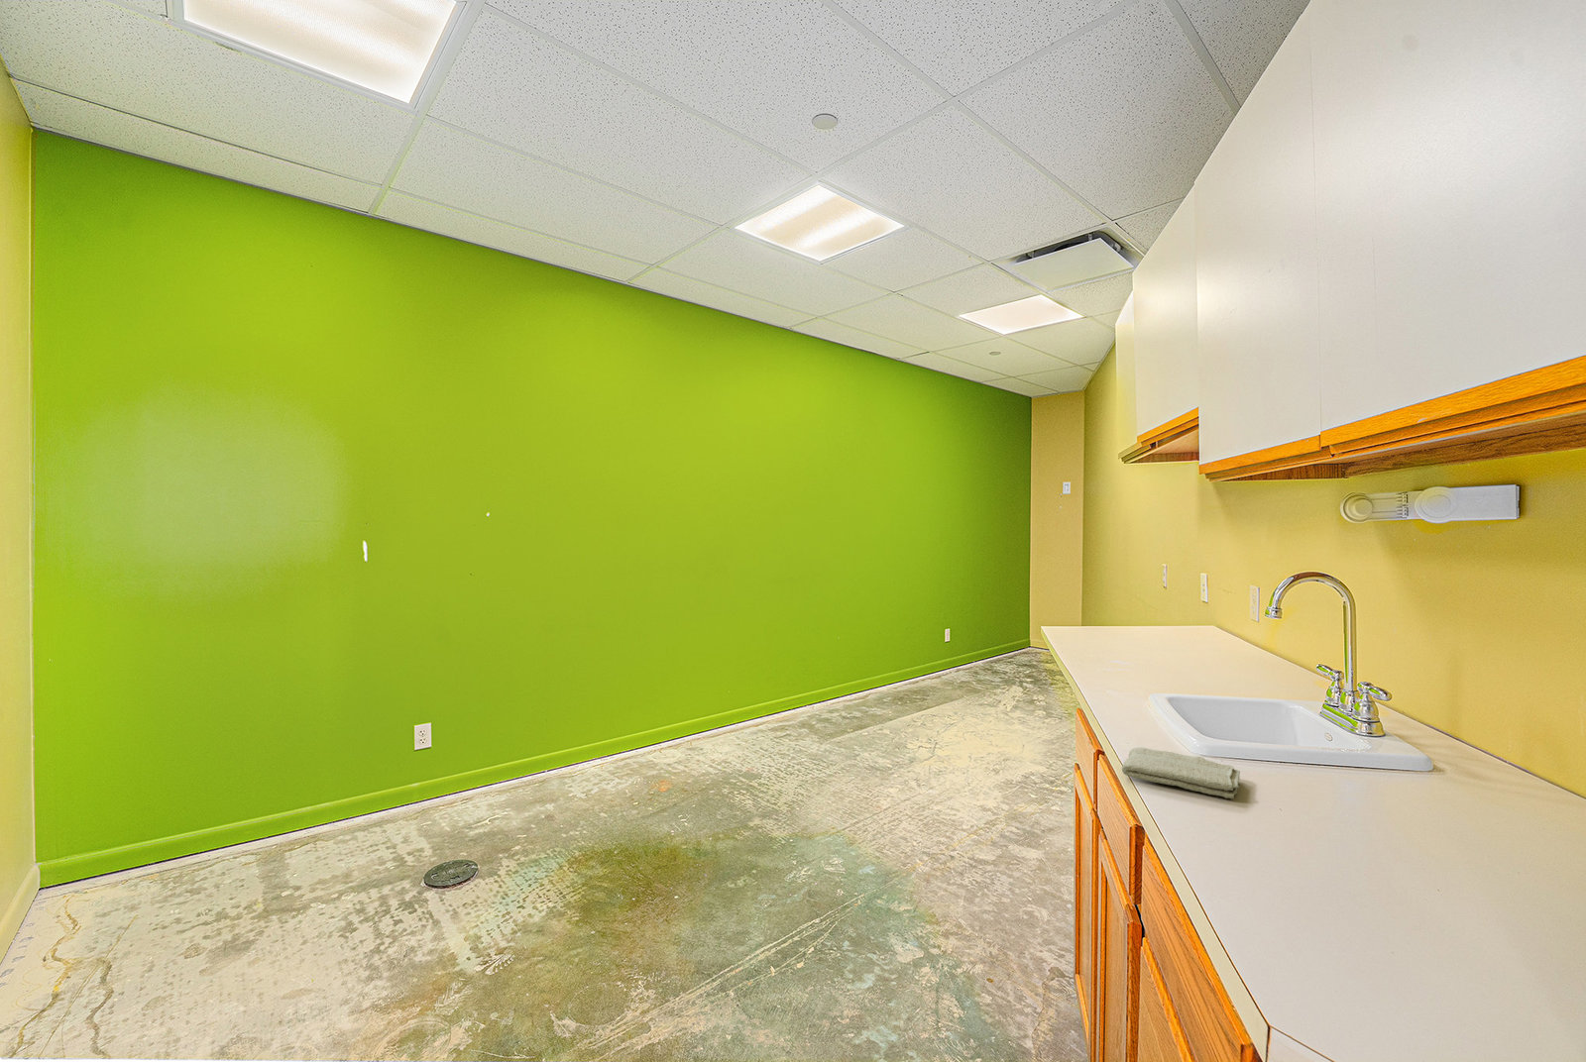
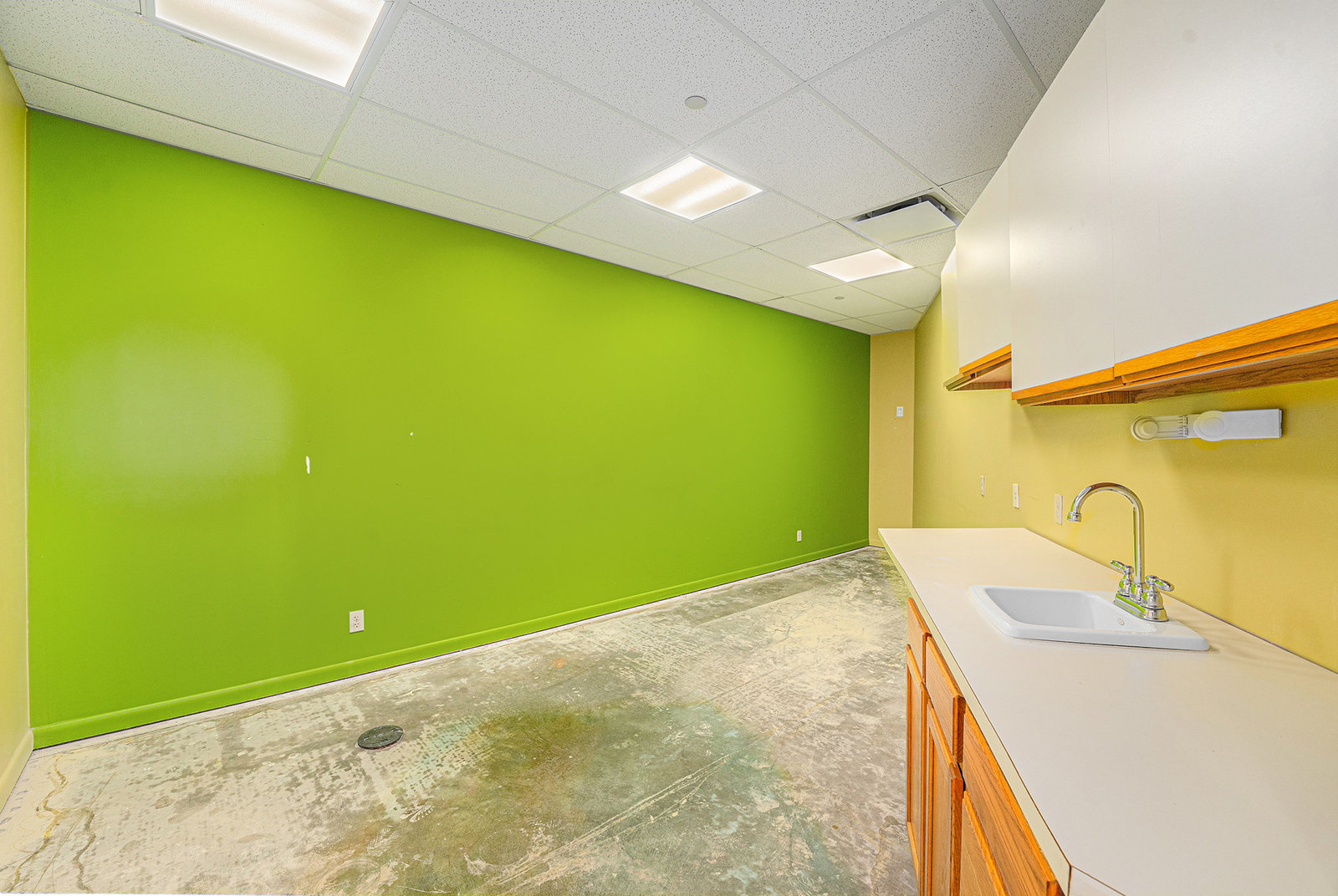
- washcloth (1179, 769)
